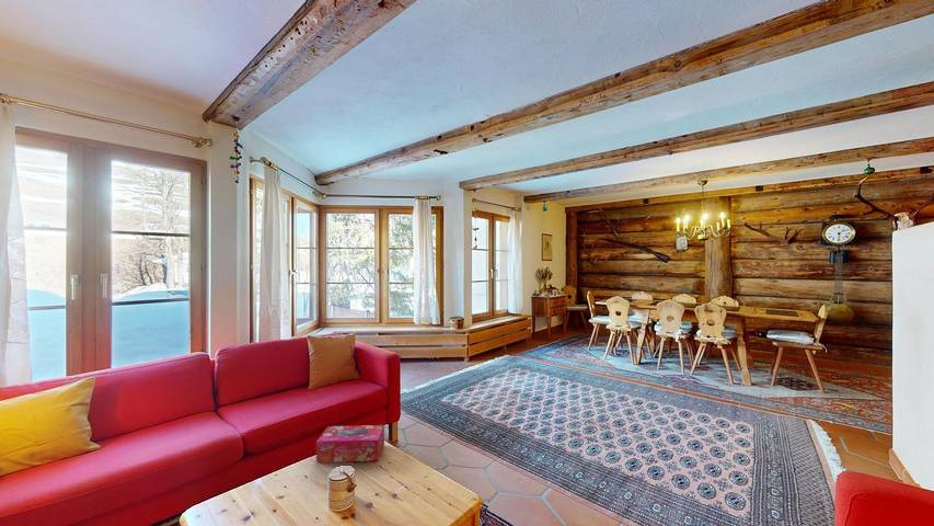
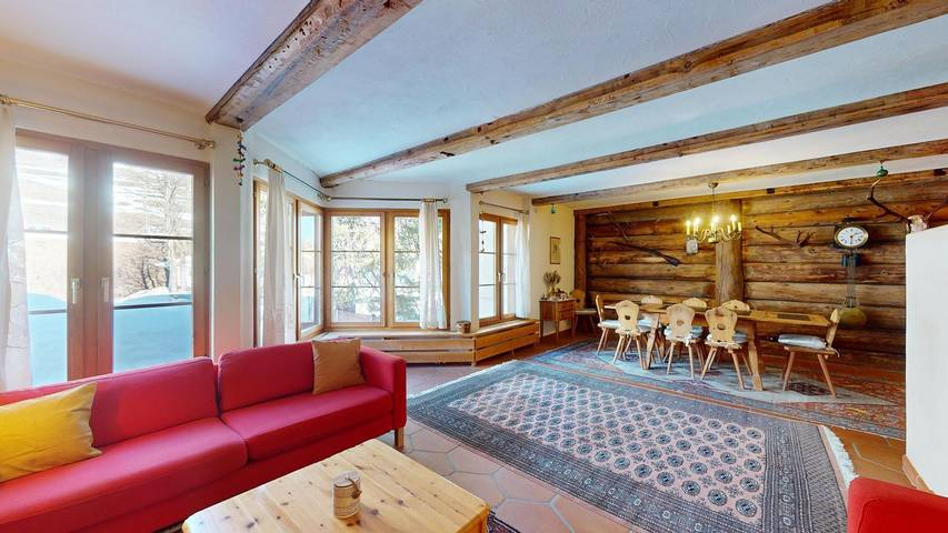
- tissue box (351, 443)
